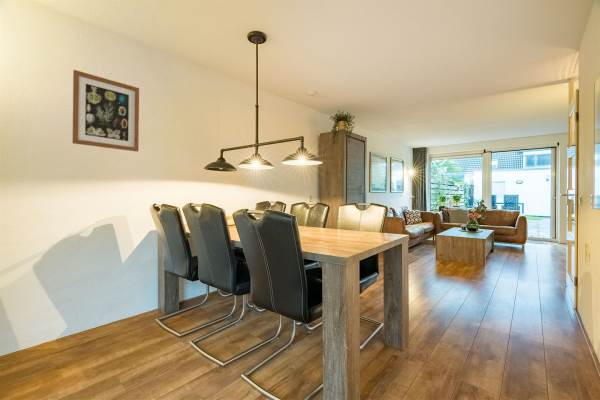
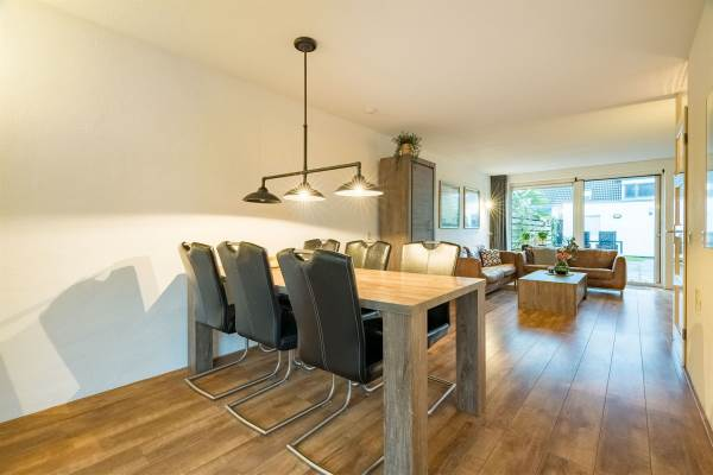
- wall art (108, 113)
